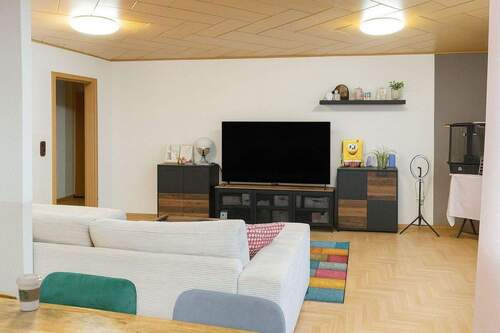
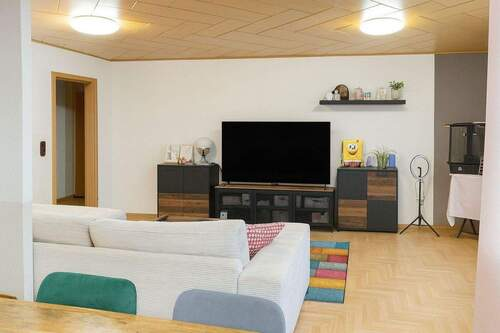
- coffee cup (29, 292)
